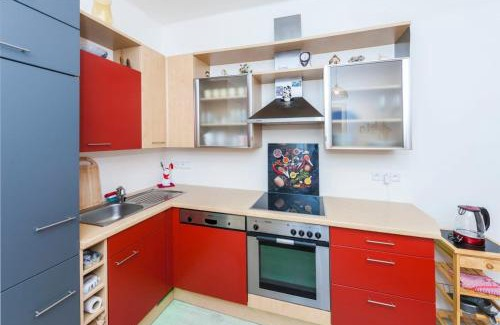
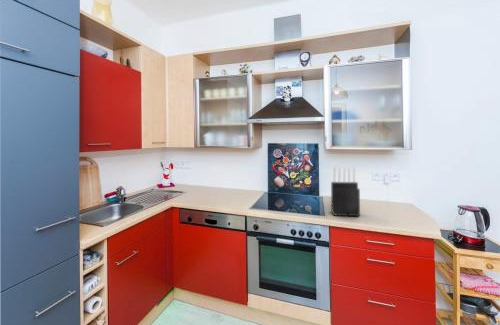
+ knife block (345, 190)
